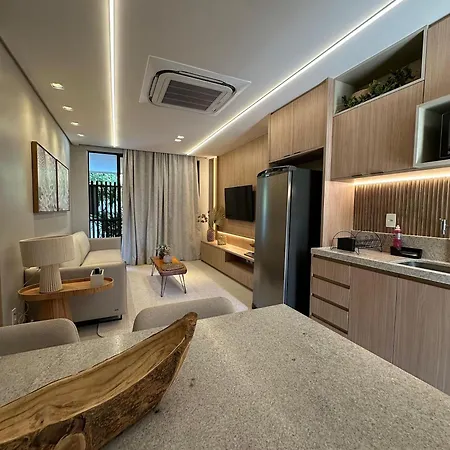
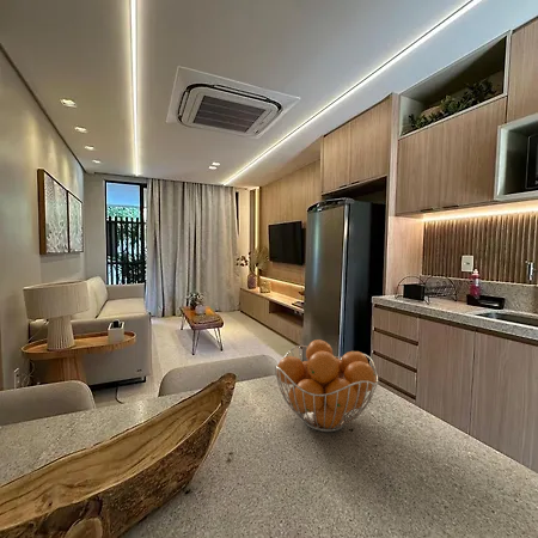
+ fruit basket (324, 383)
